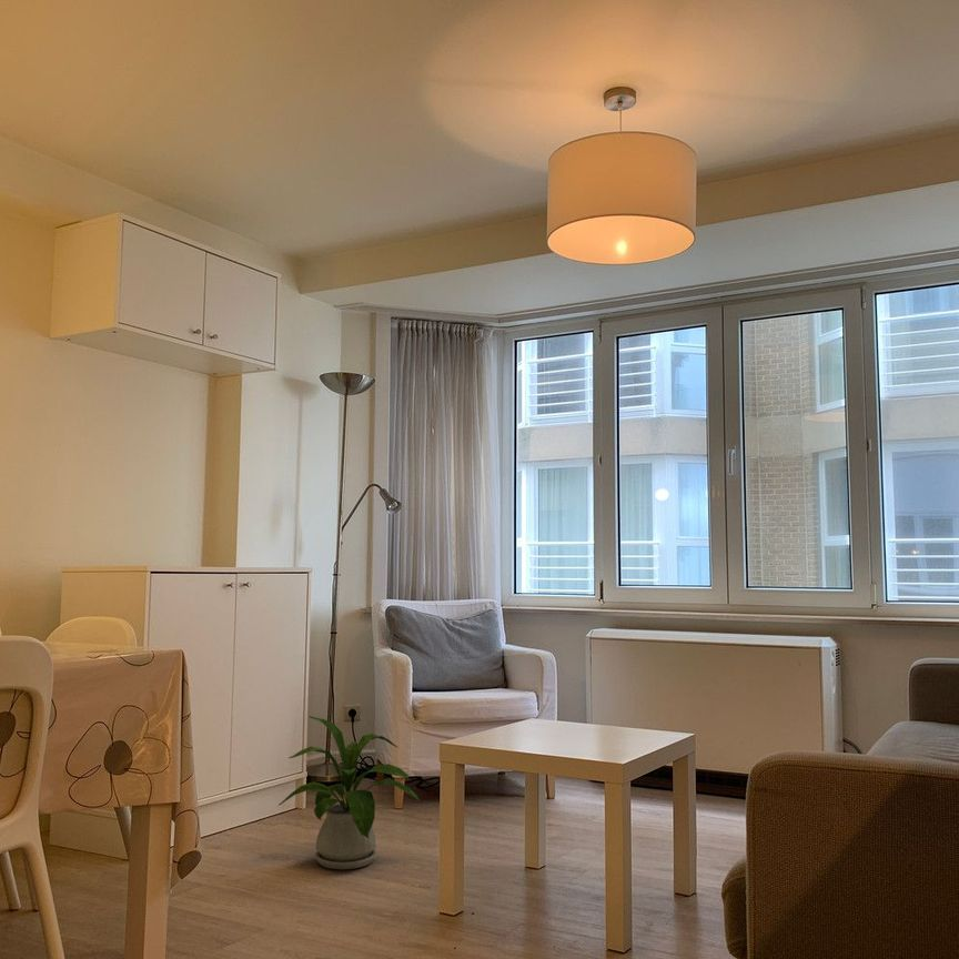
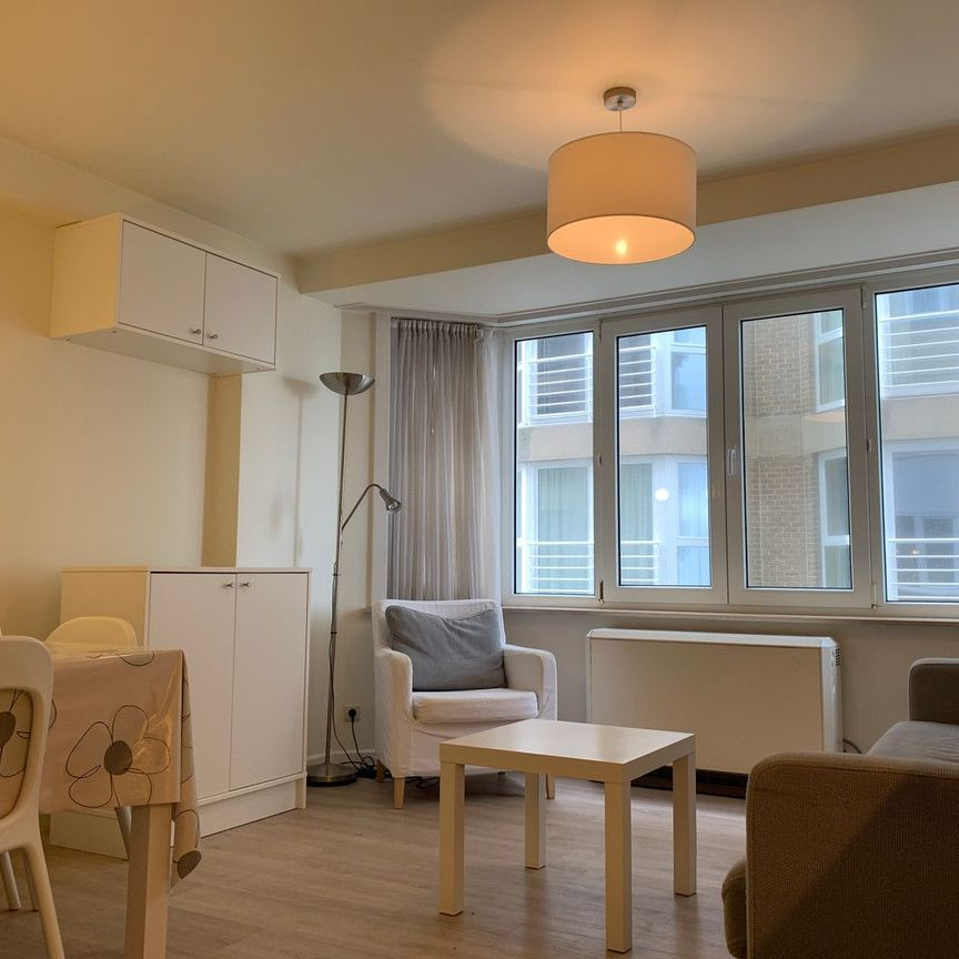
- house plant (349, 794)
